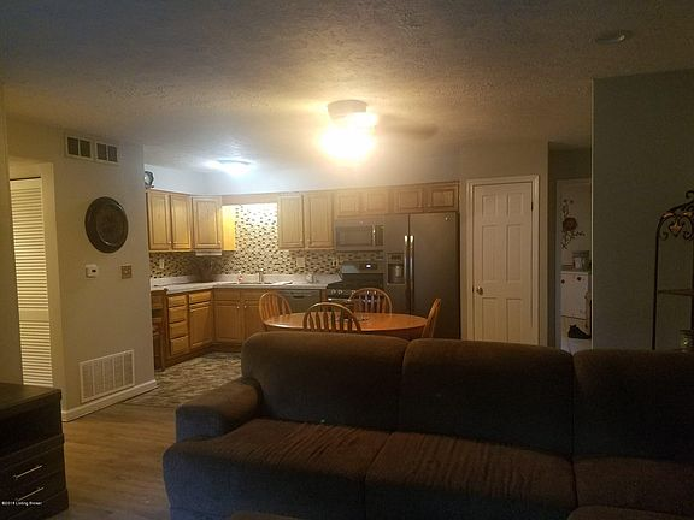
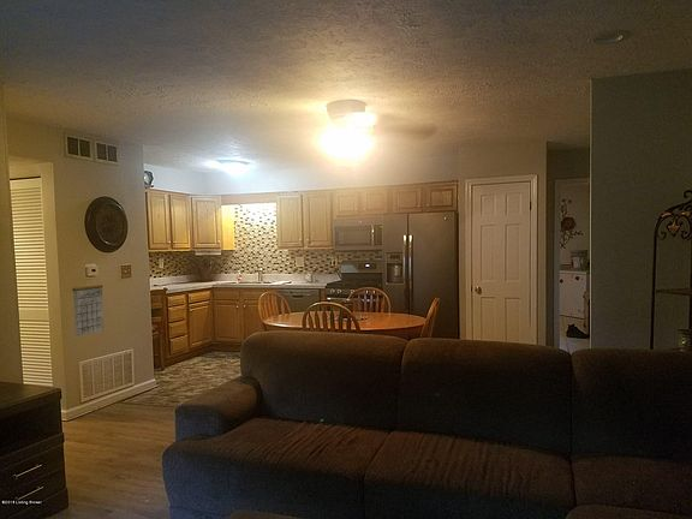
+ calendar (89, 304)
